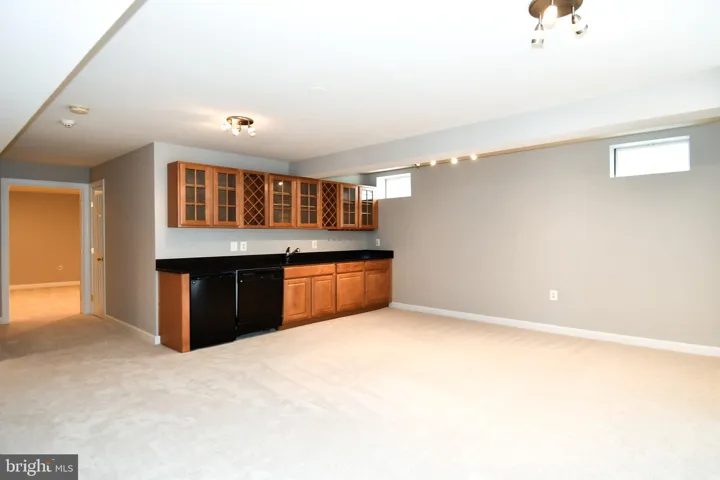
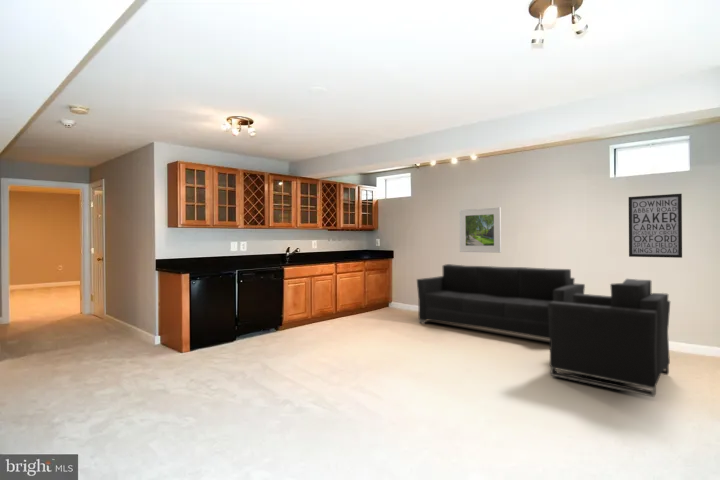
+ wall art (654, 226)
+ sofa (514, 307)
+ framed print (479, 230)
